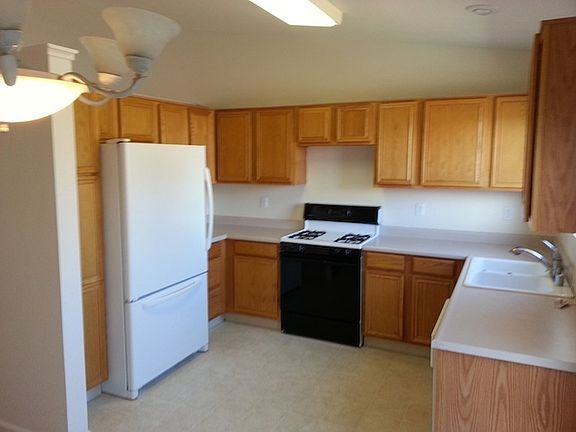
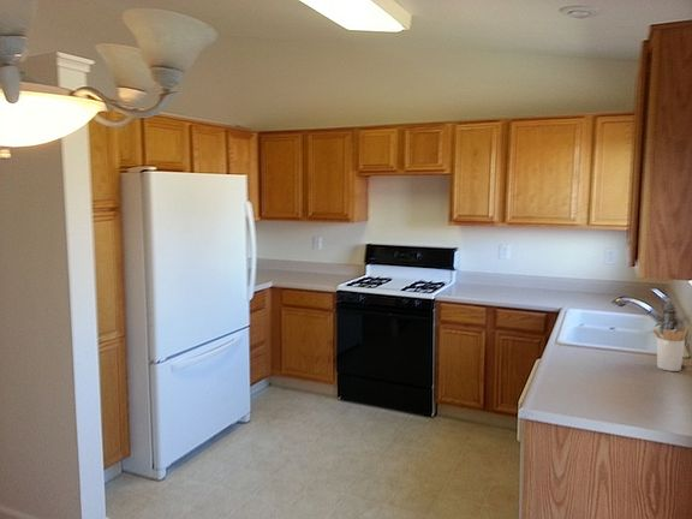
+ utensil holder (670, 347)
